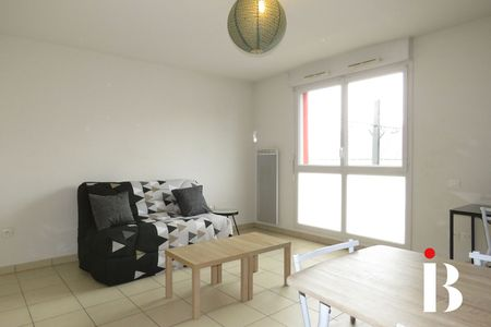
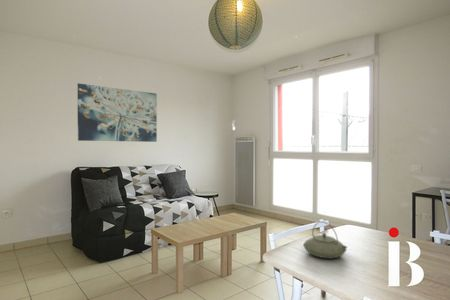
+ teapot (326, 238)
+ wall art (120, 115)
